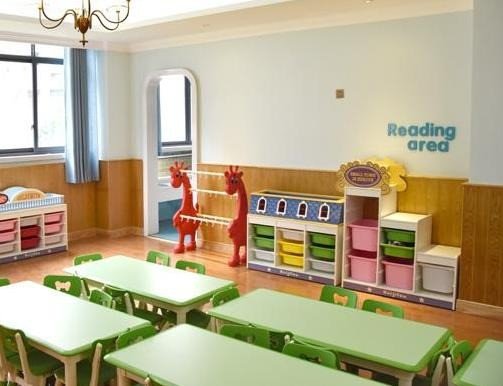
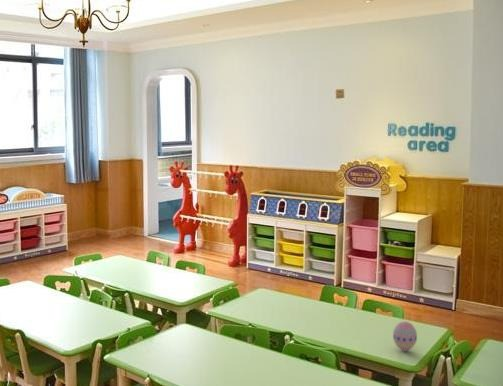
+ decorative egg (404, 336)
